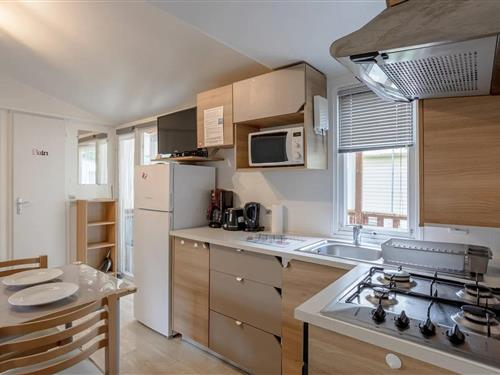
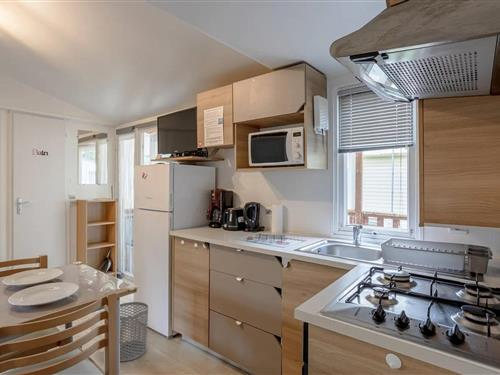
+ waste bin (128, 330)
